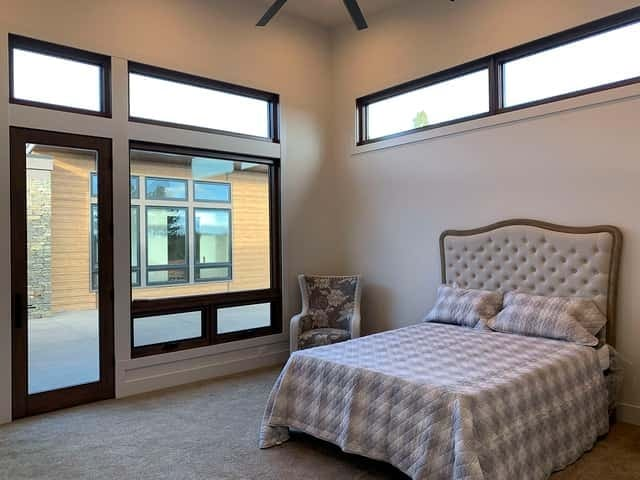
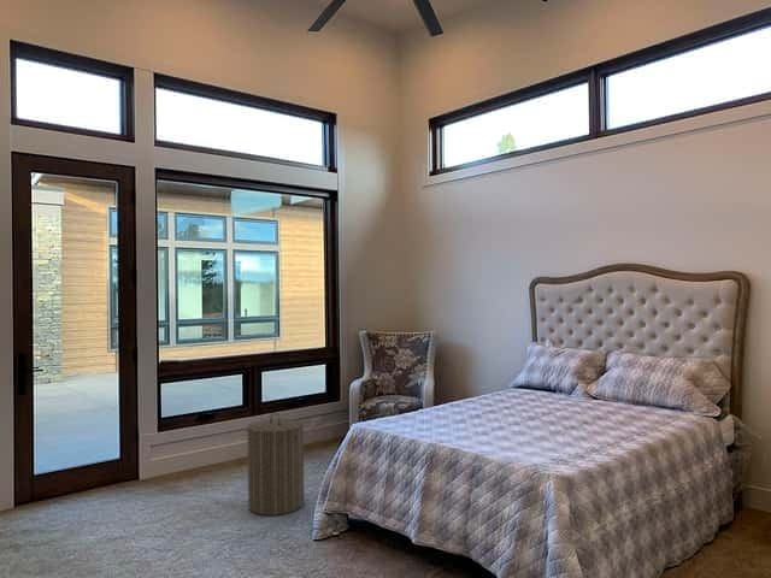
+ laundry hamper (275, 458)
